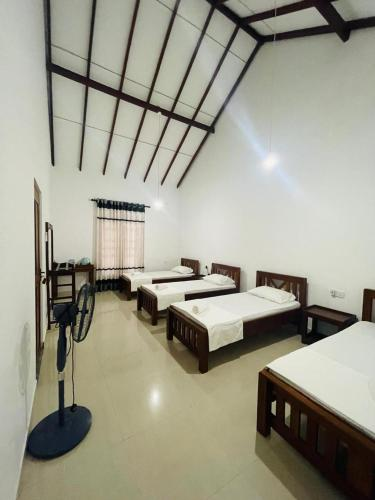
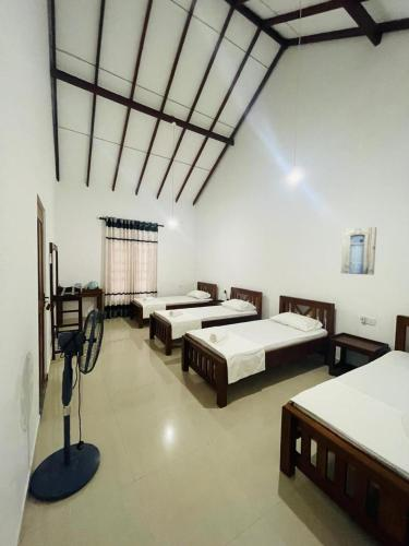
+ wall art (357, 251)
